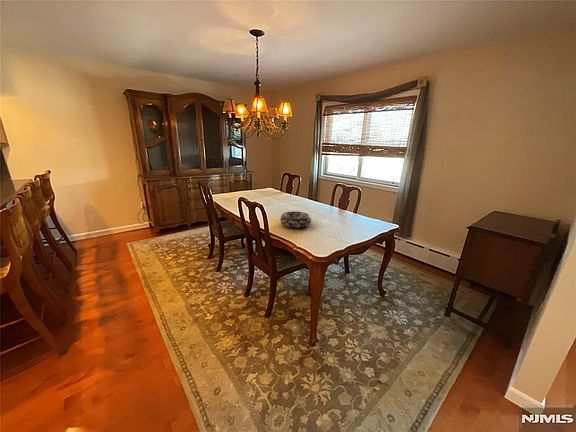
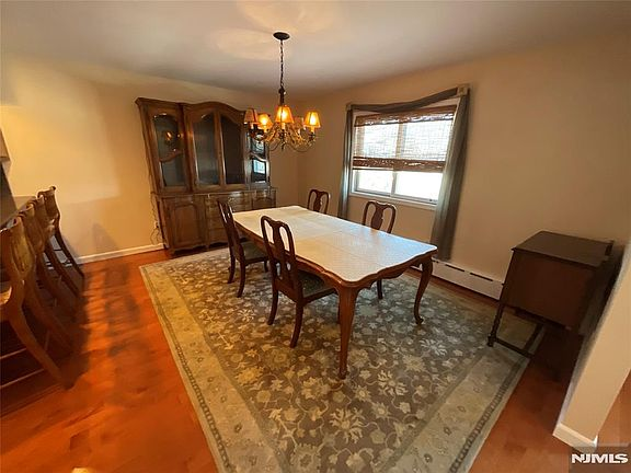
- decorative bowl (295, 219)
